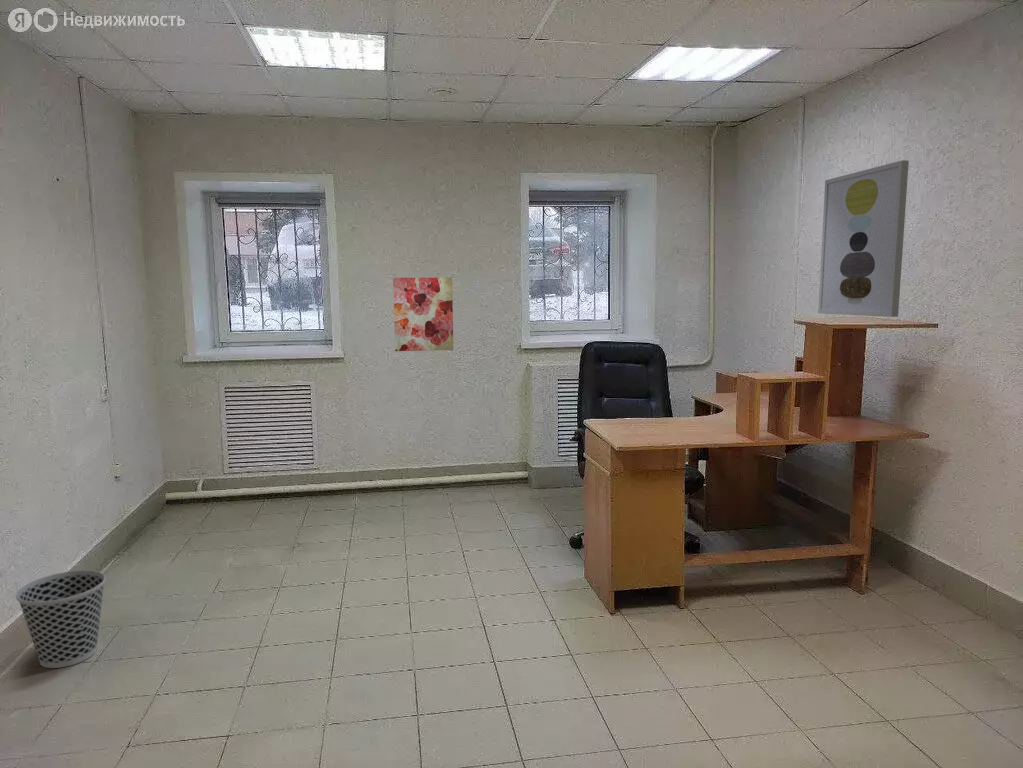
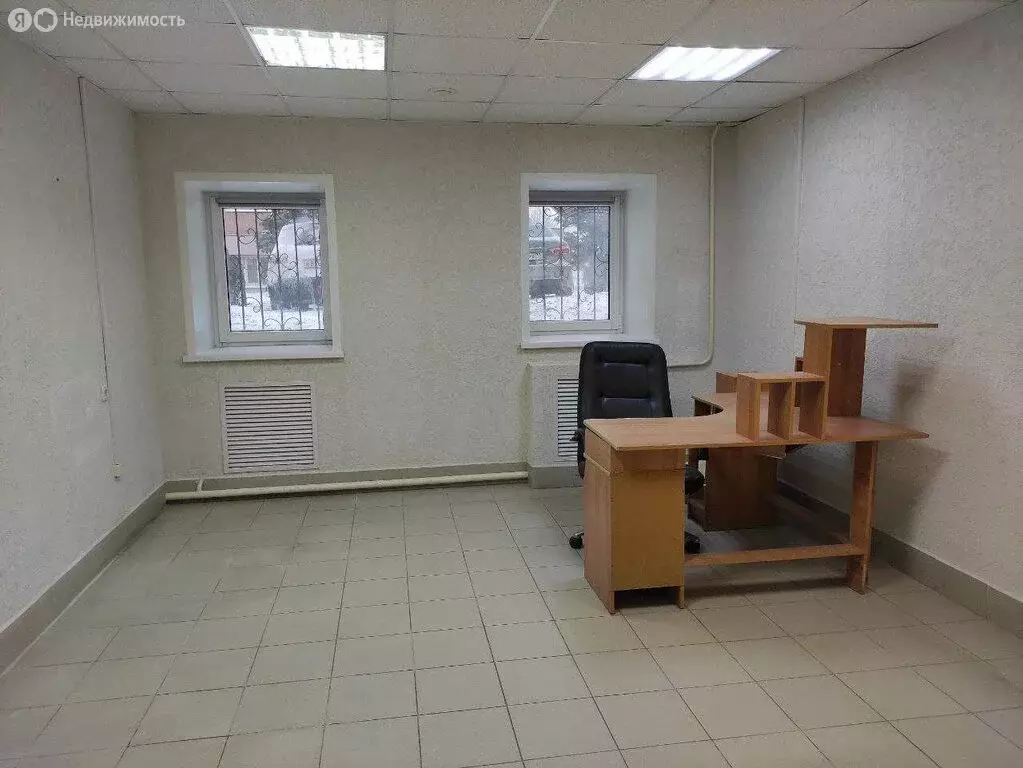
- wall art (423, 314)
- wastebasket (65, 620)
- wall art (857, 244)
